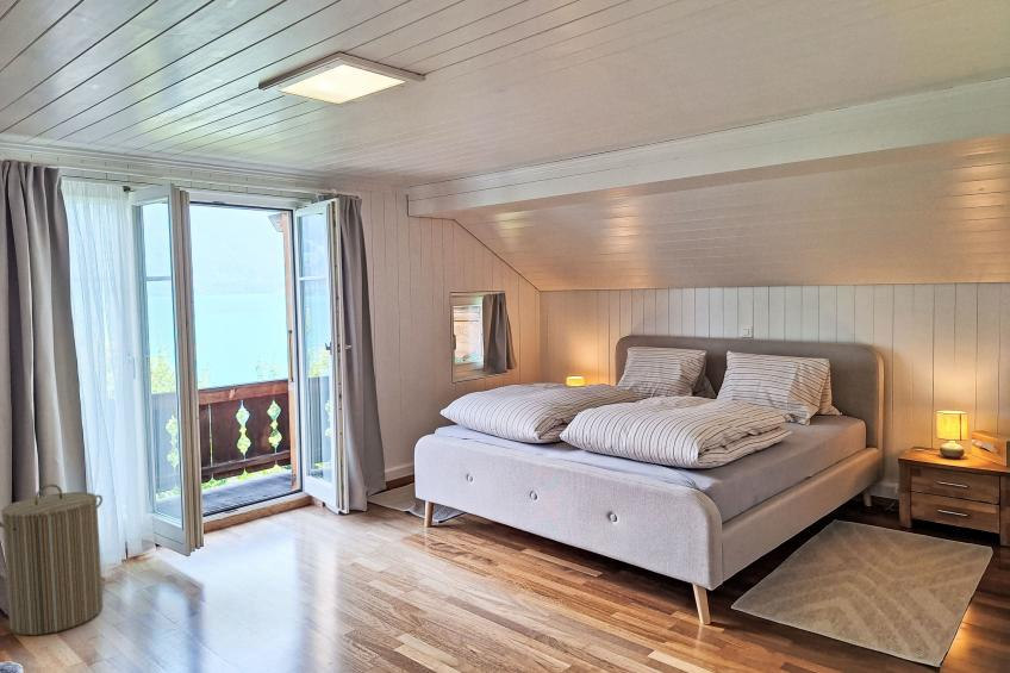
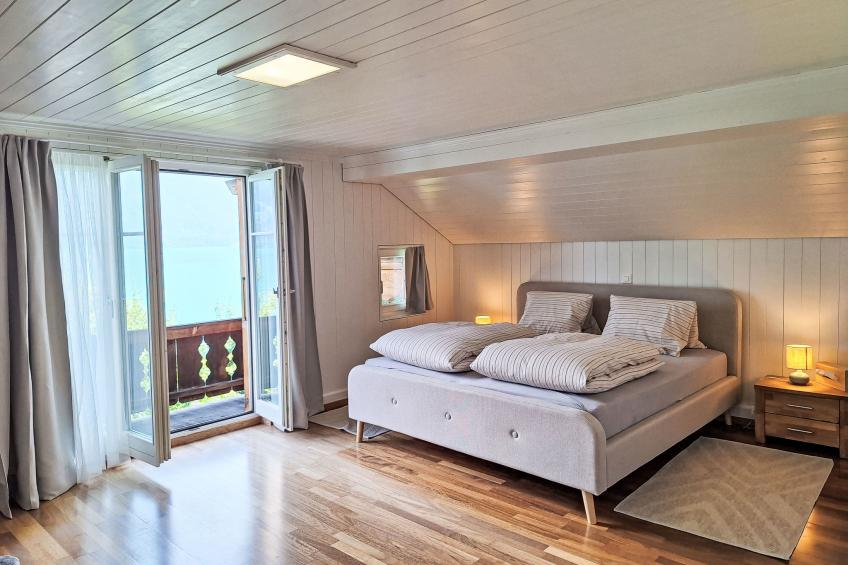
- laundry hamper (54, 550)
